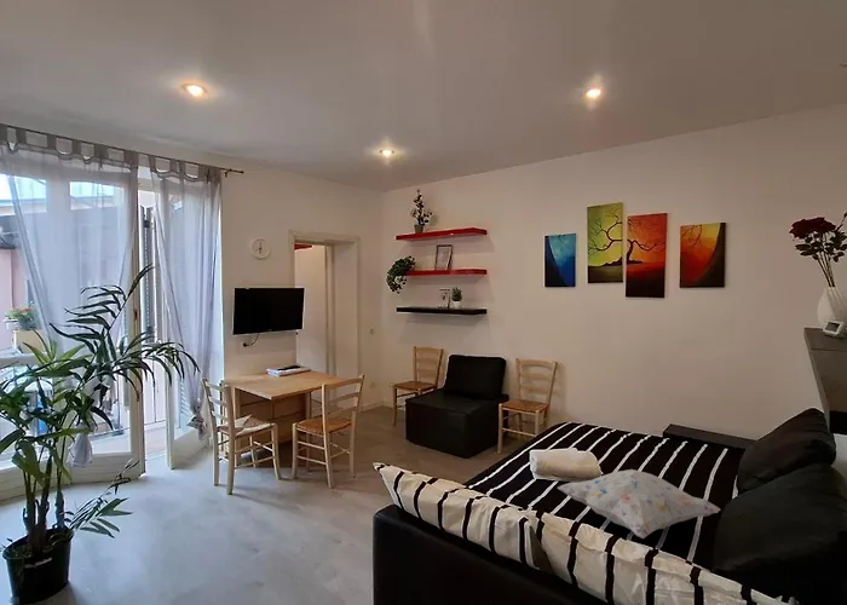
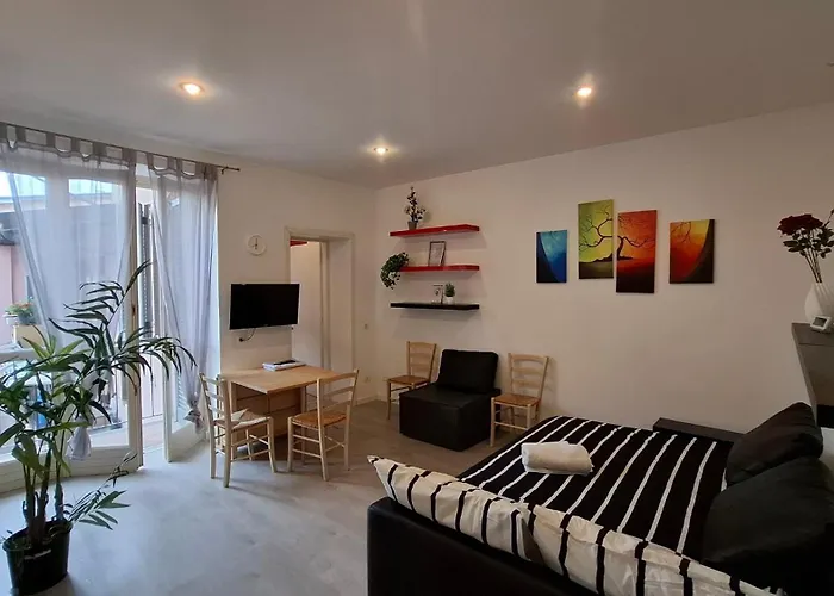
- decorative pillow (635, 499)
